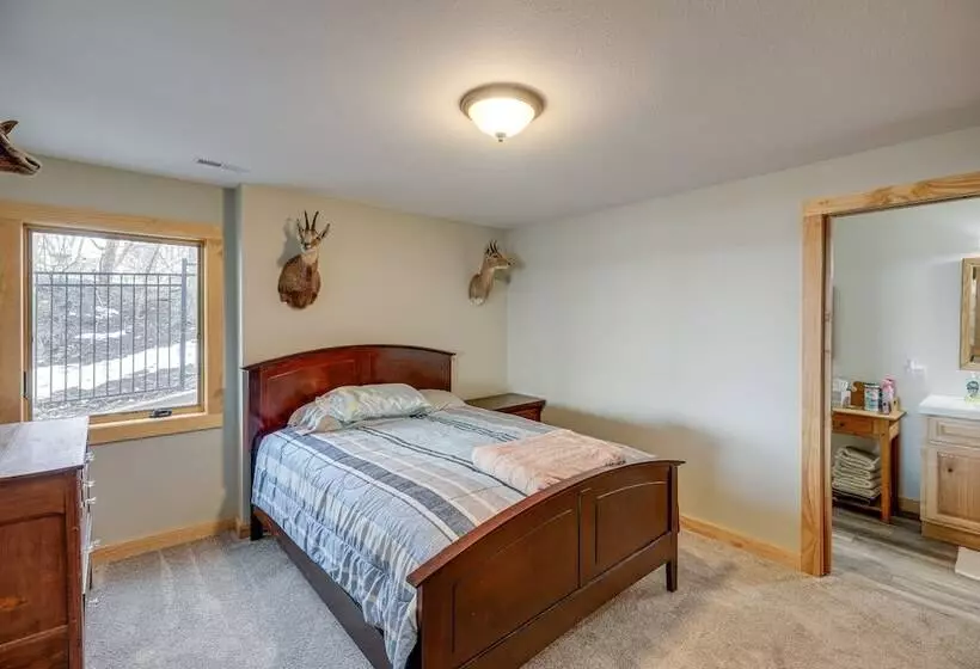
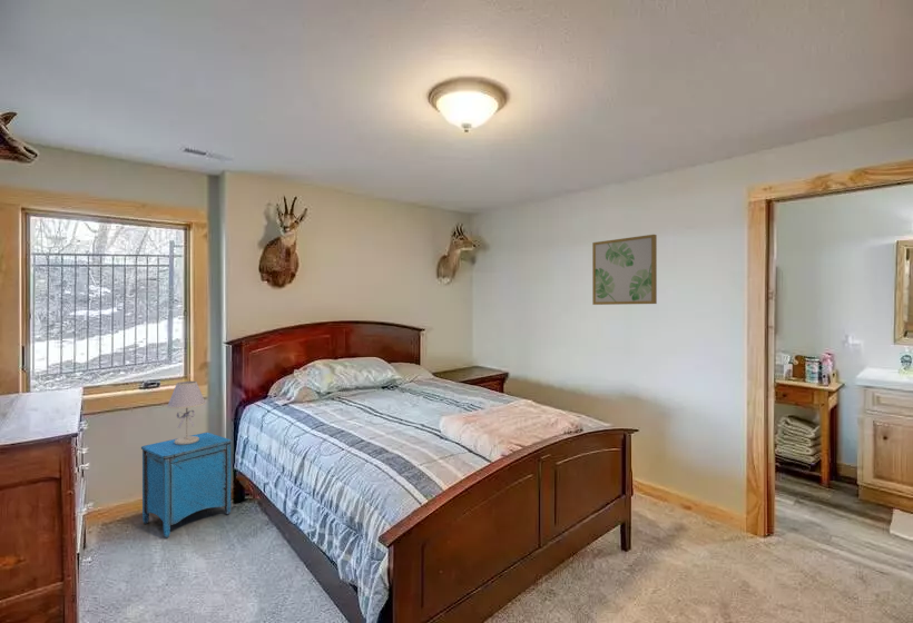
+ table lamp (186, 412)
+ nightstand (187, 481)
+ wall art (622, 271)
